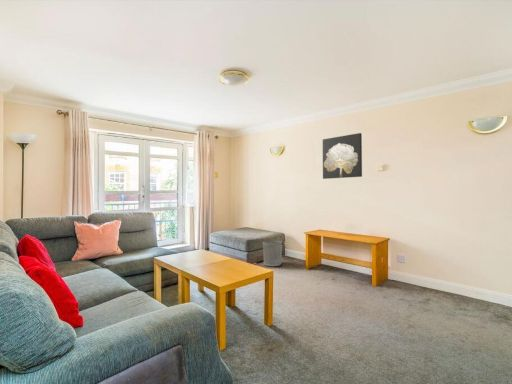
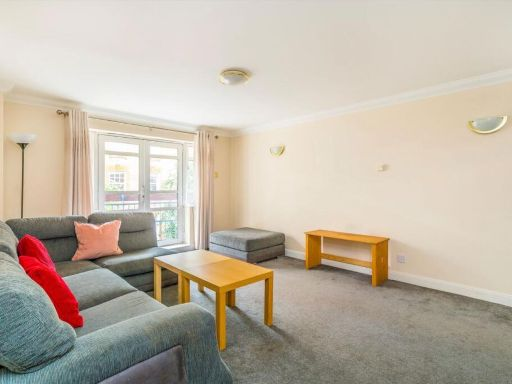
- waste bin (272, 253)
- wall art (341, 157)
